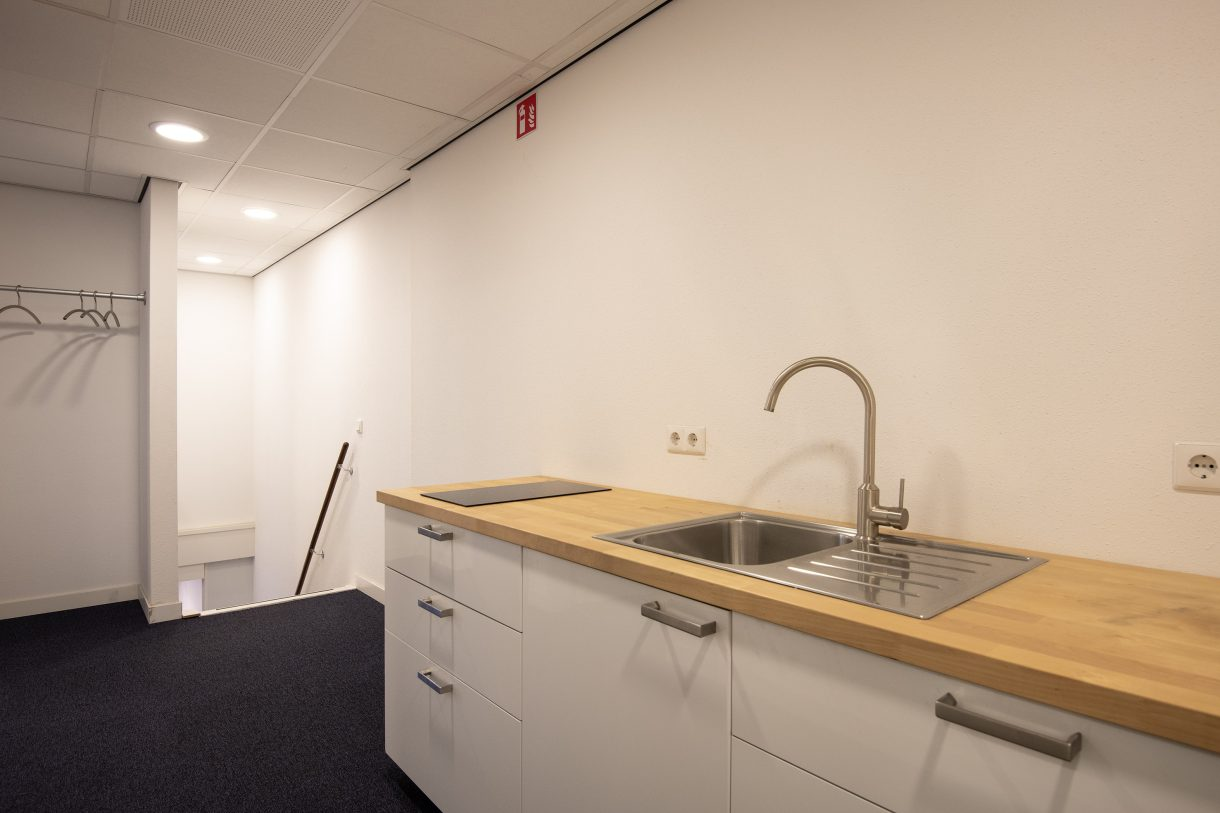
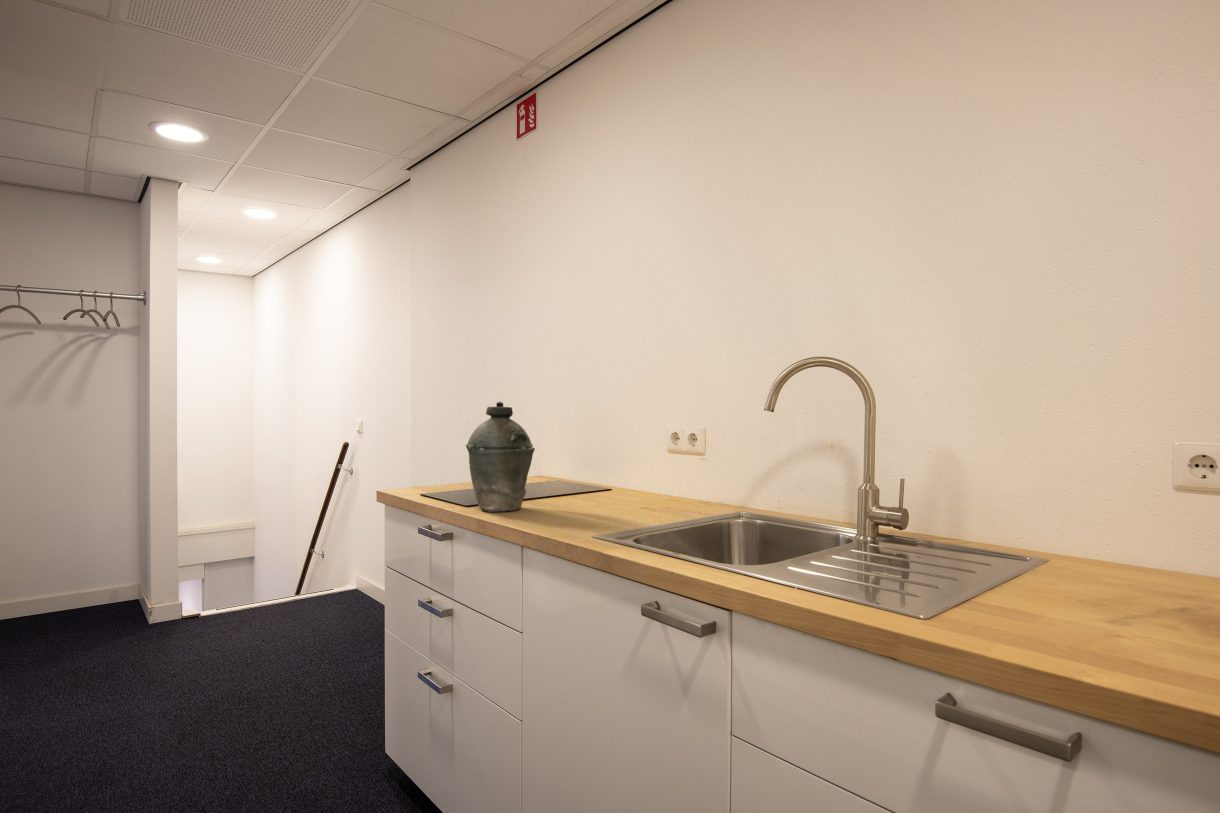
+ kettle (500, 455)
